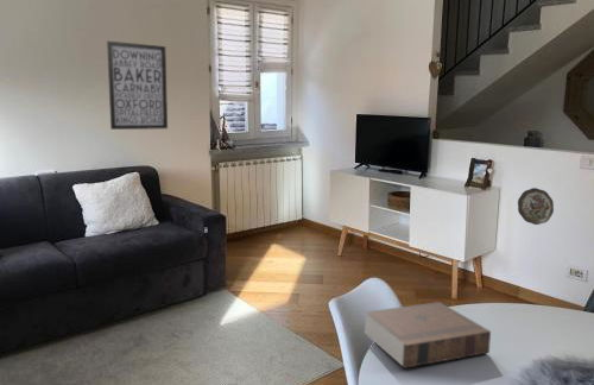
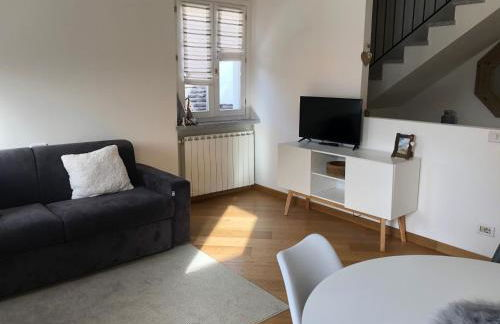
- decorative plate (536, 206)
- book (423, 332)
- wall art (138, 87)
